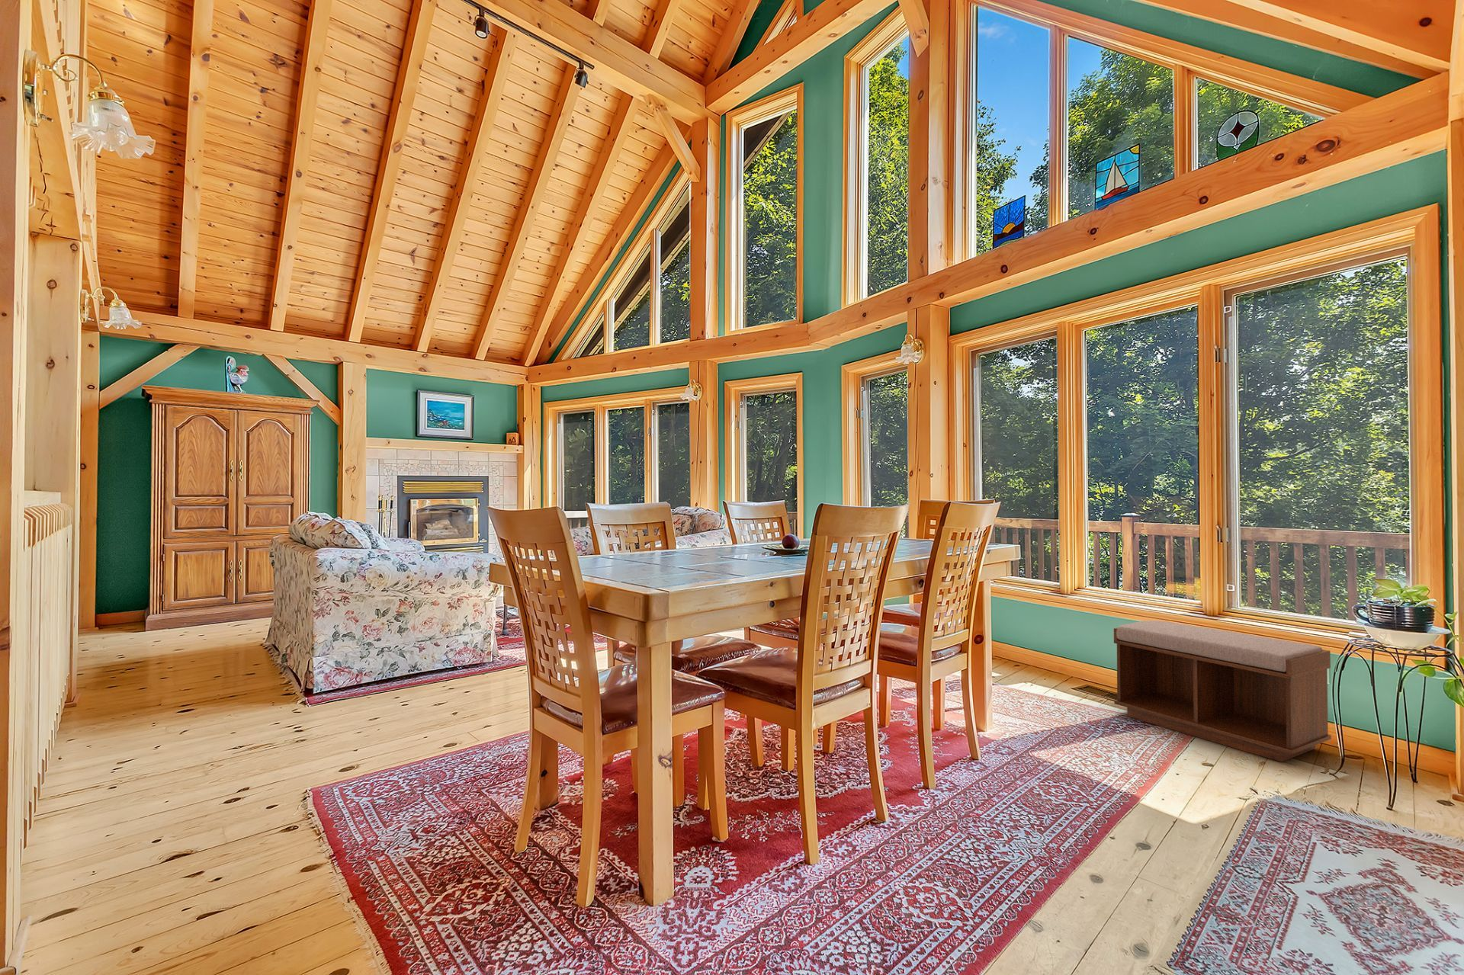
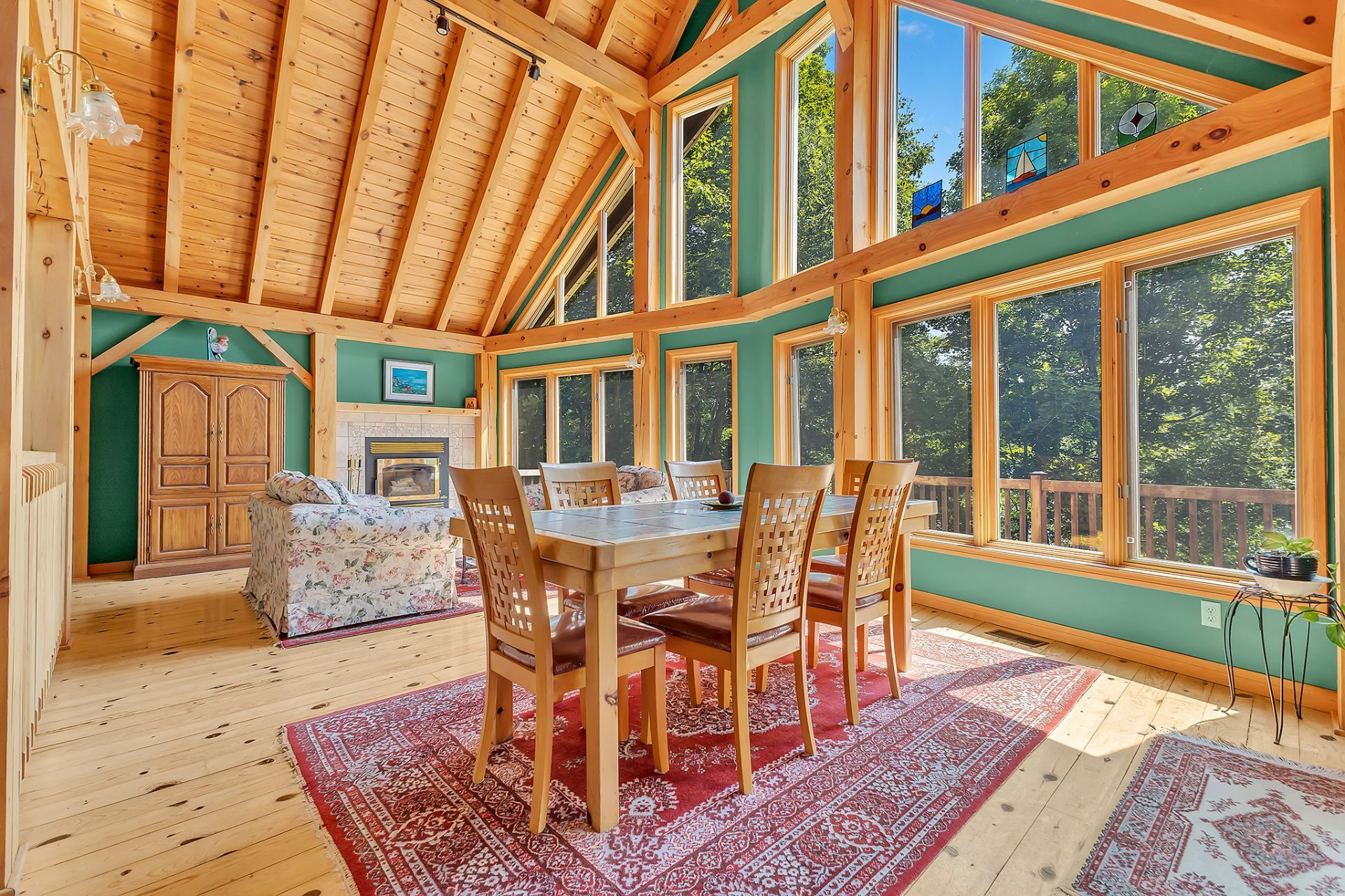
- bench (1214, 681)
